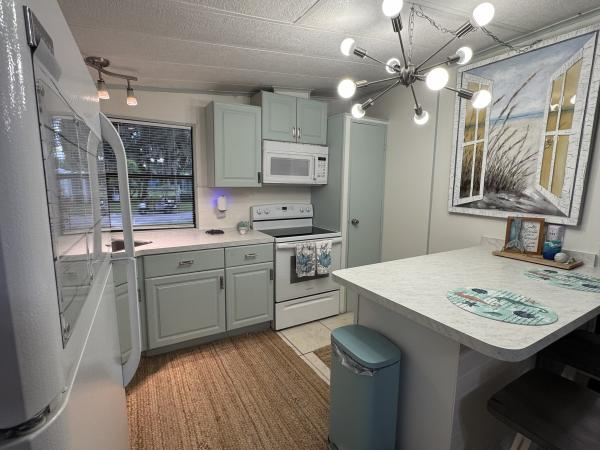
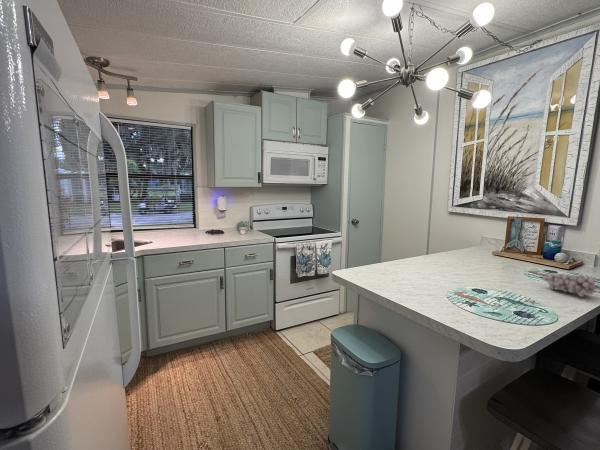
+ fruit (568, 282)
